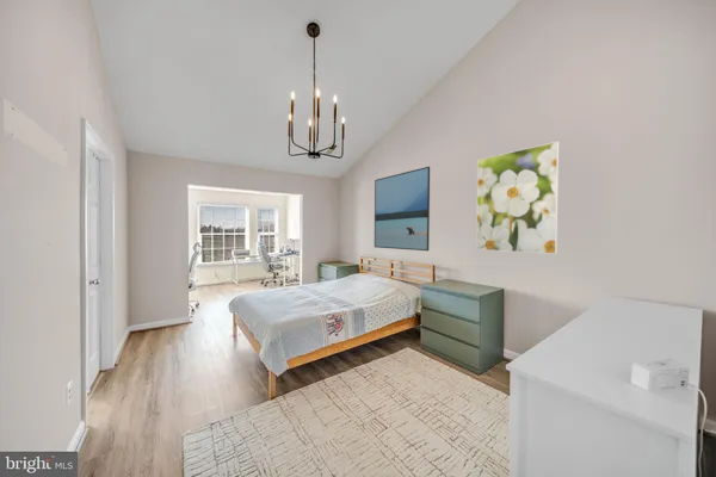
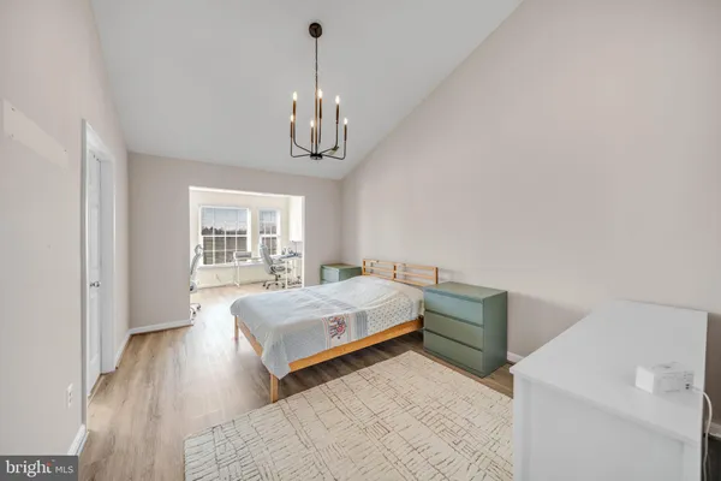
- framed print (399, 211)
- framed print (512, 202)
